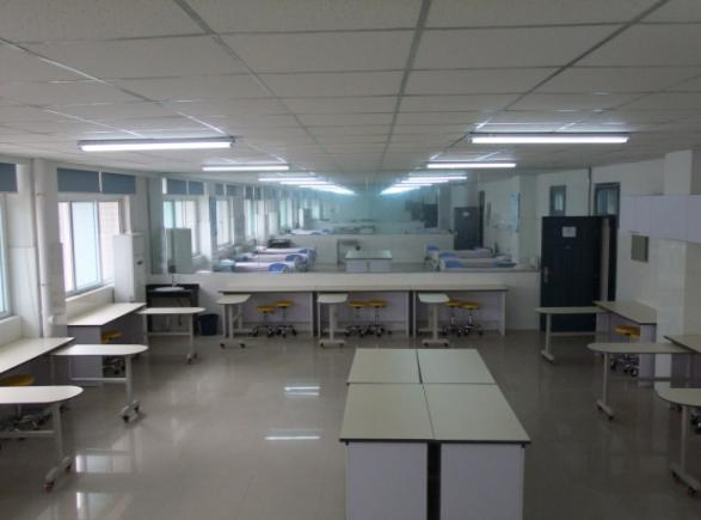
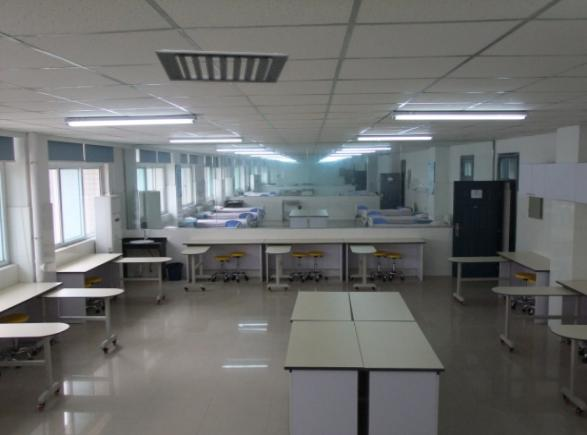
+ ceiling vent (223, 68)
